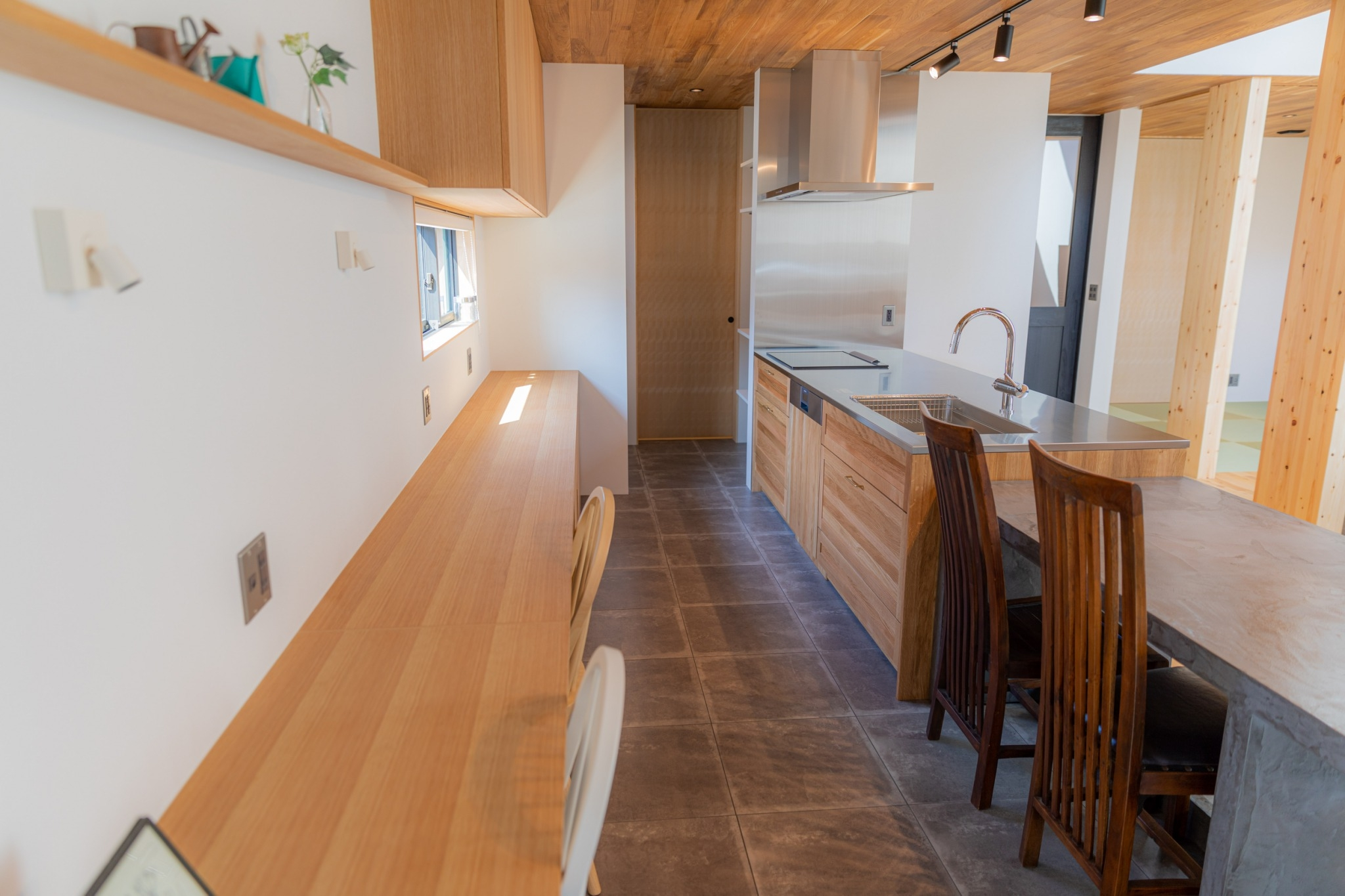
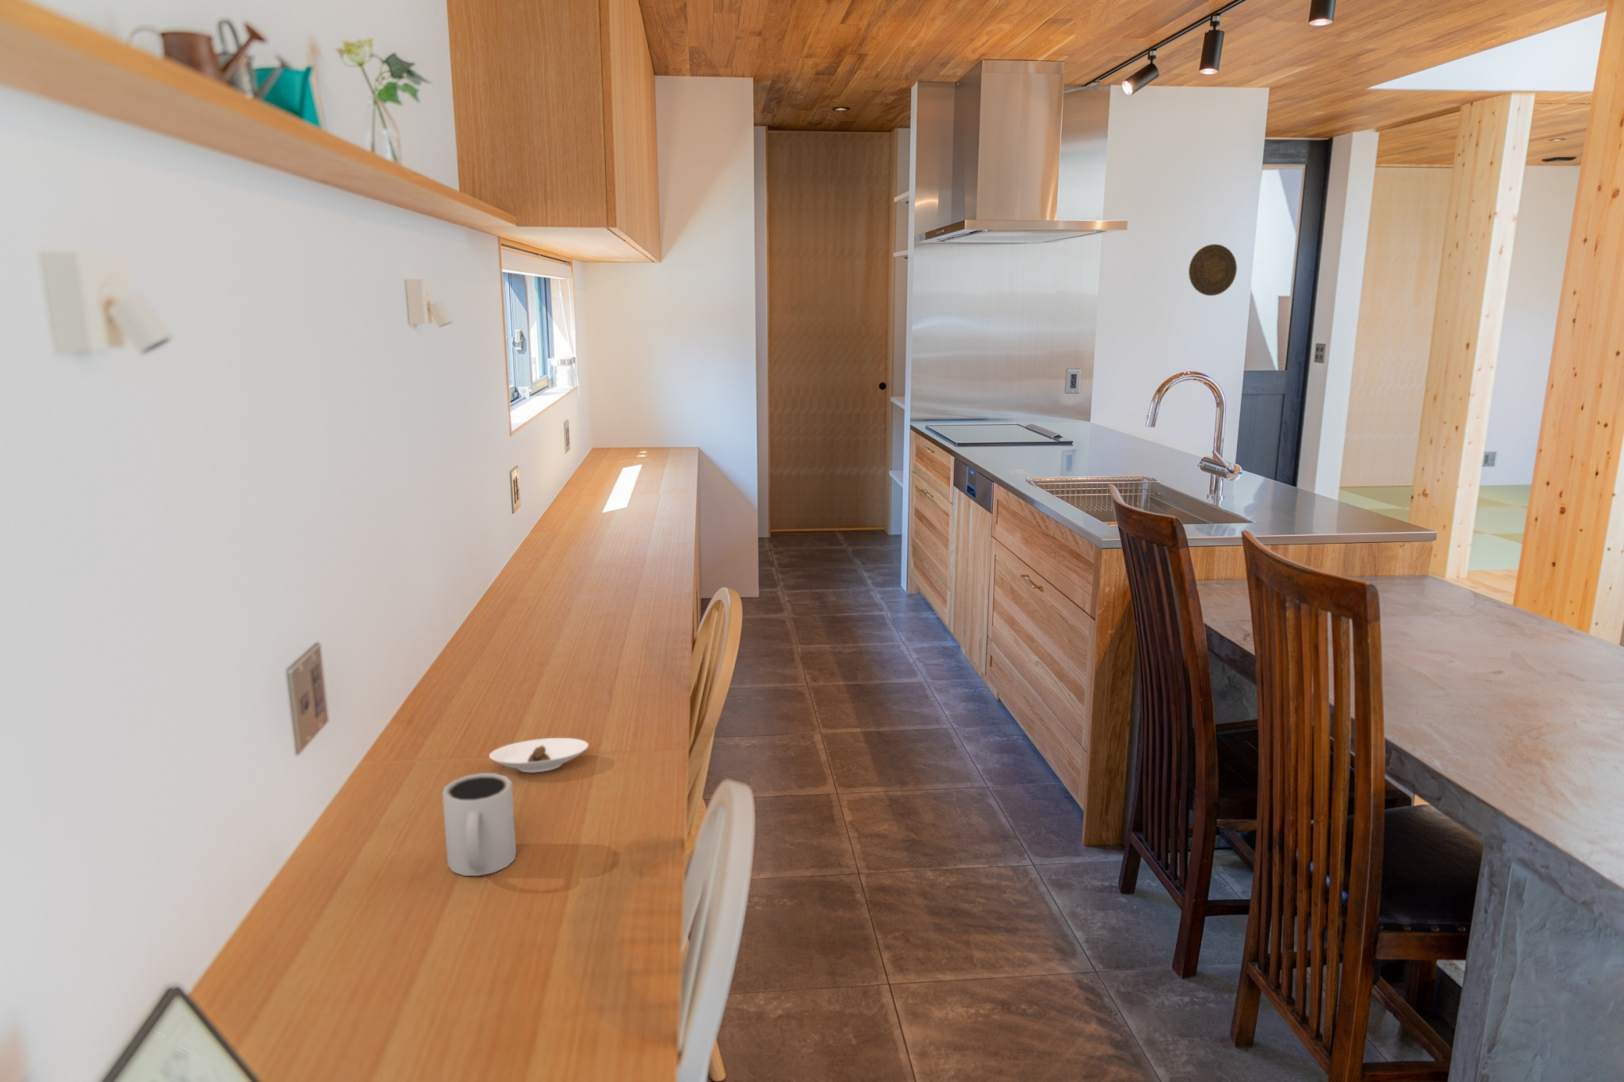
+ saucer (540, 756)
+ mug (478, 830)
+ decorative plate (1213, 269)
